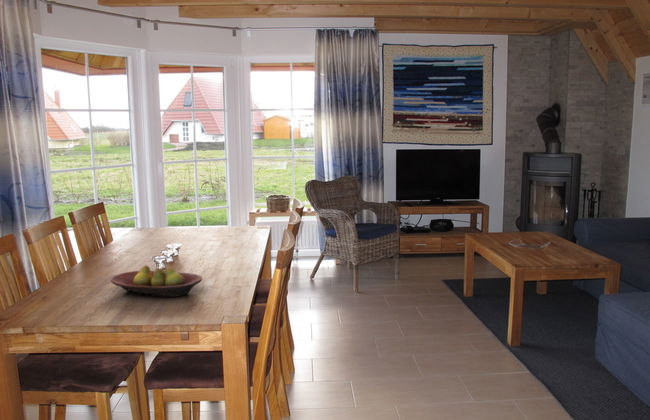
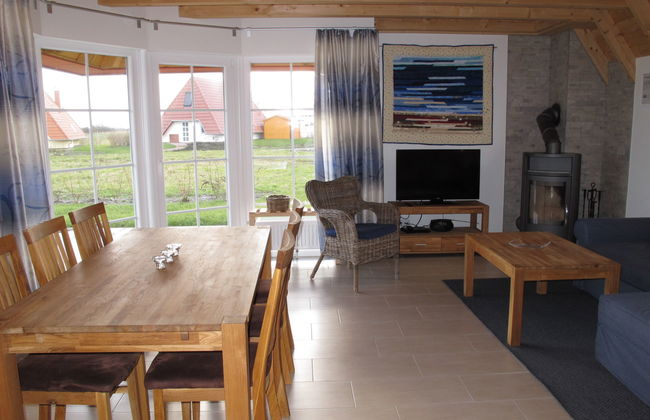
- fruit bowl (156, 279)
